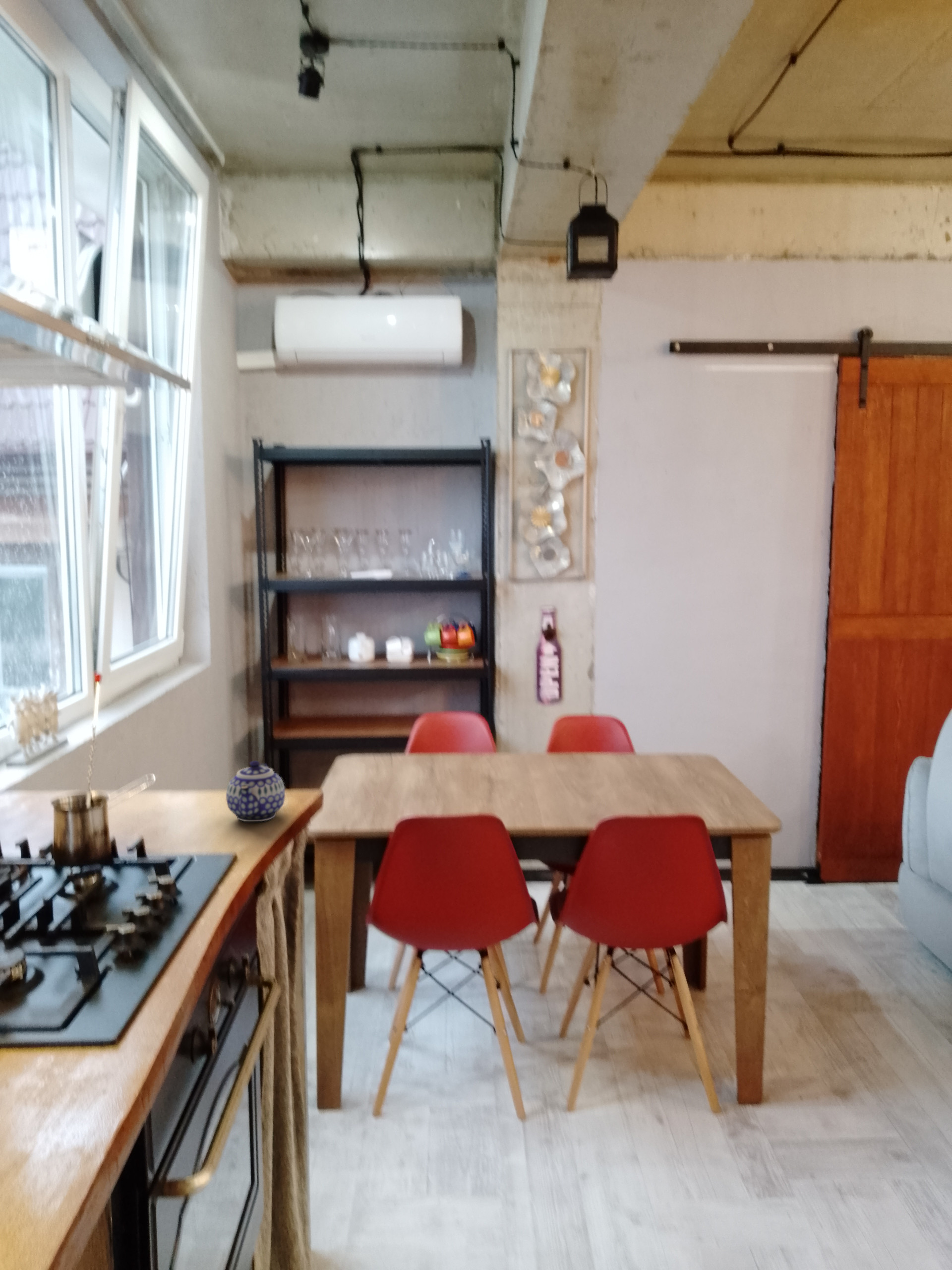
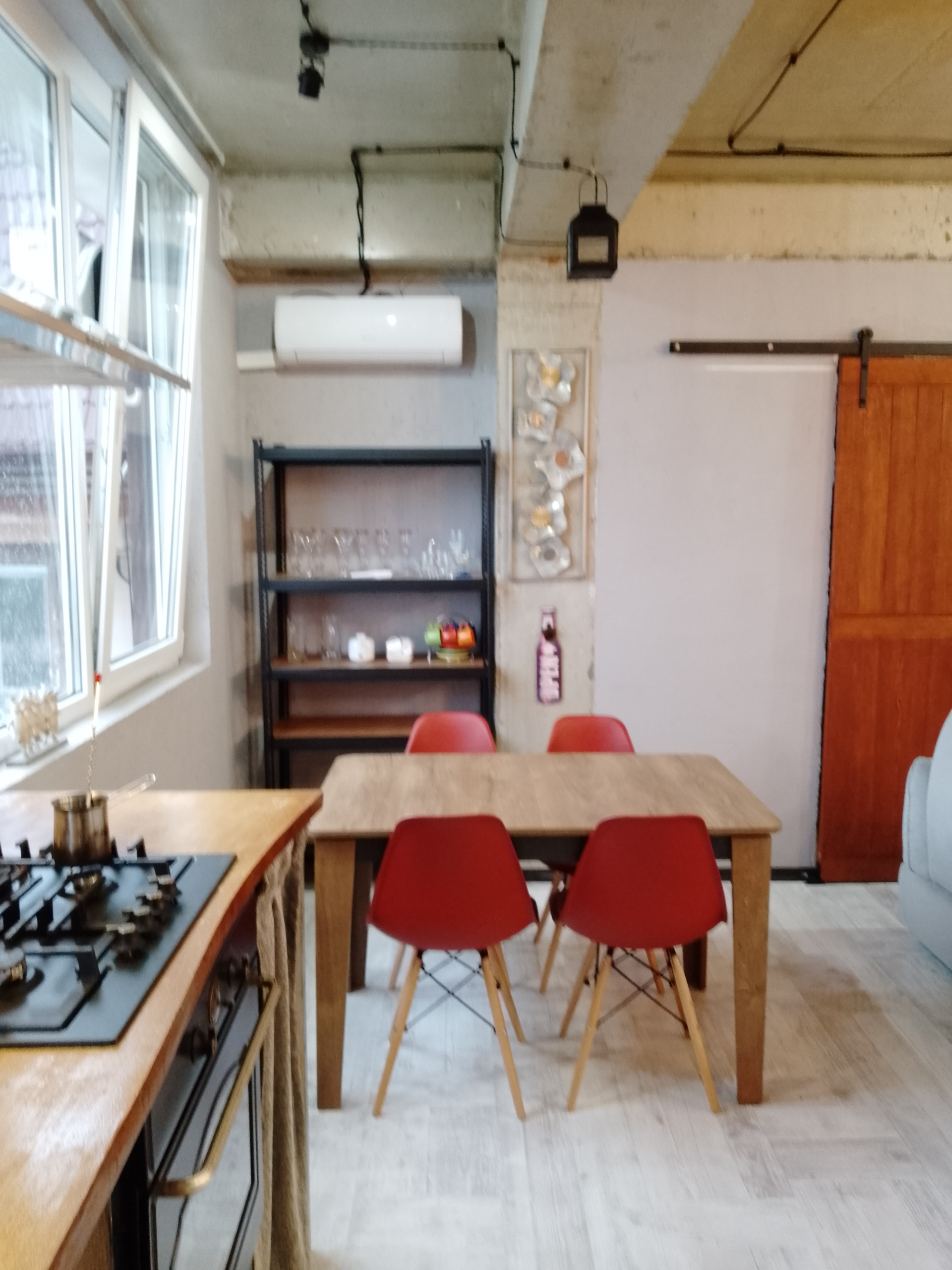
- teapot (255, 789)
